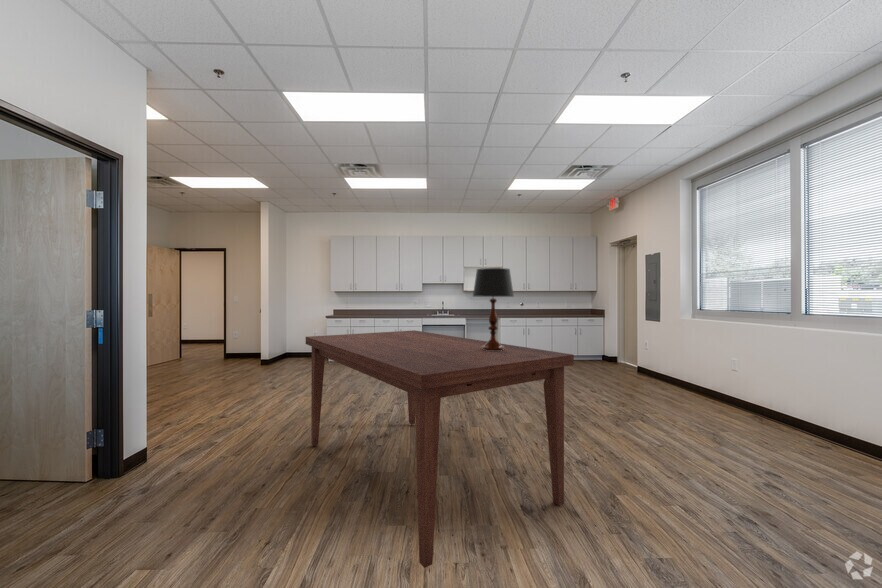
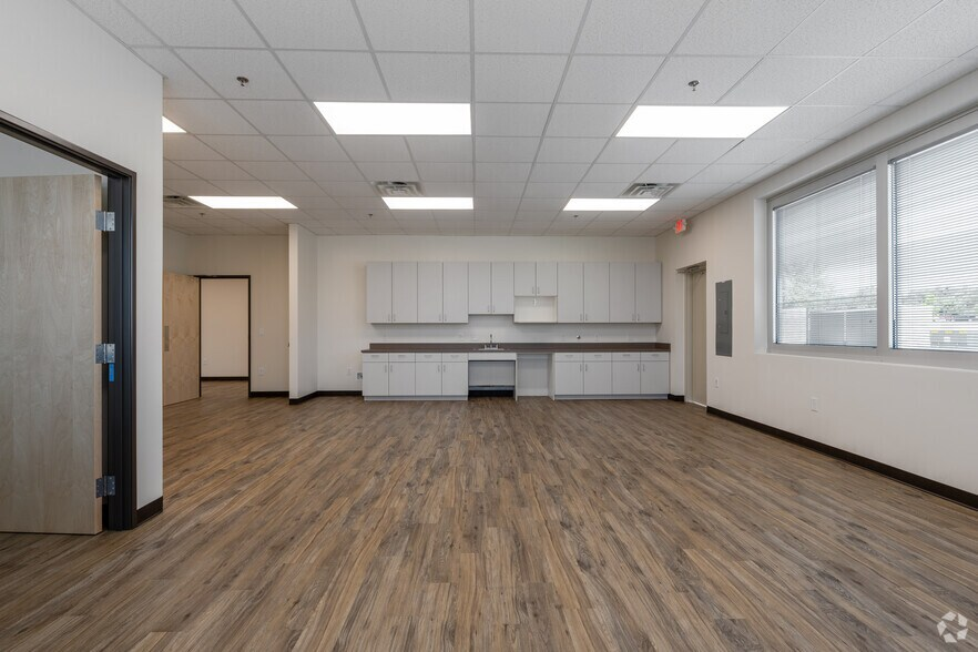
- dining table (416, 406)
- table lamp (493, 309)
